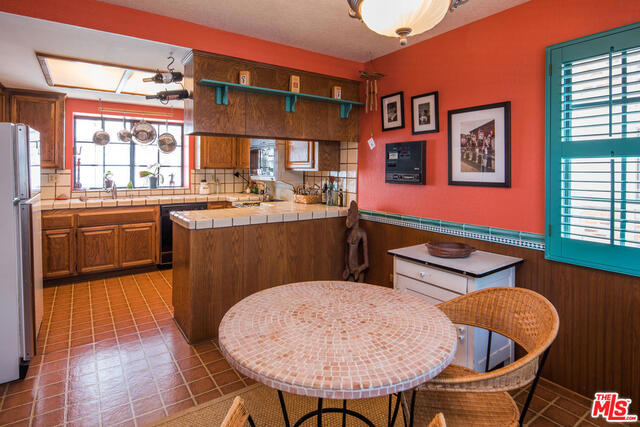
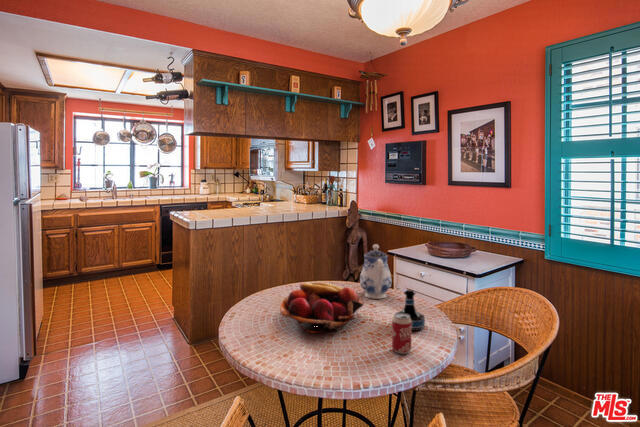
+ fruit basket (320, 303)
+ beverage can (401, 333)
+ teapot (375, 270)
+ tequila bottle (409, 308)
